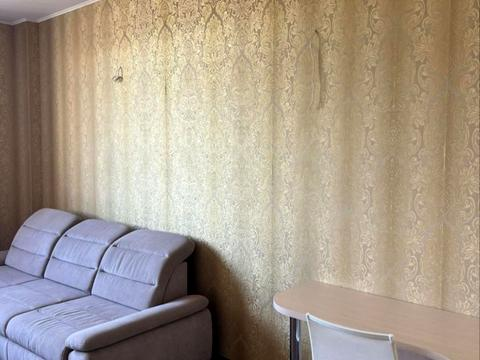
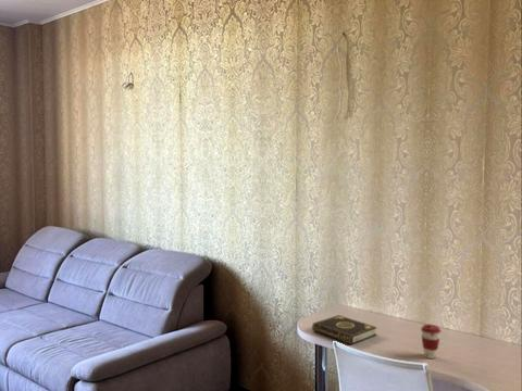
+ book (344, 329)
+ coffee cup (430, 341)
